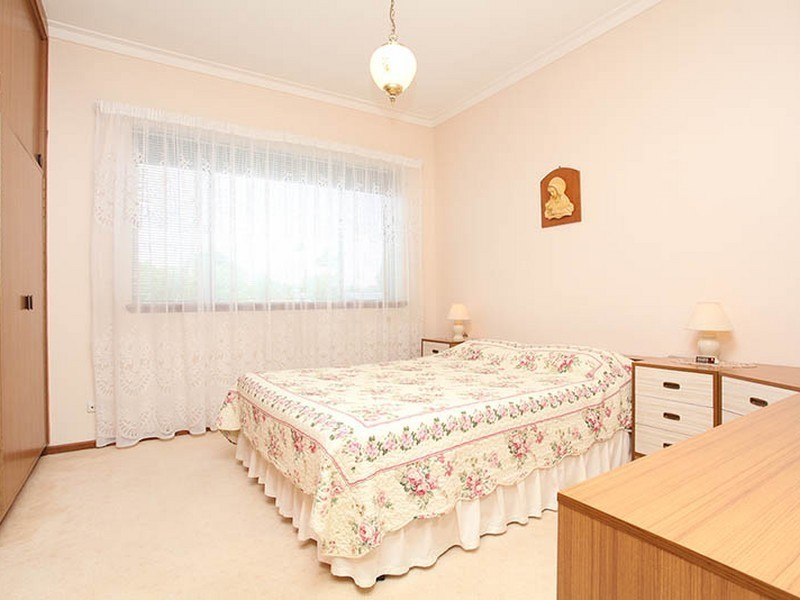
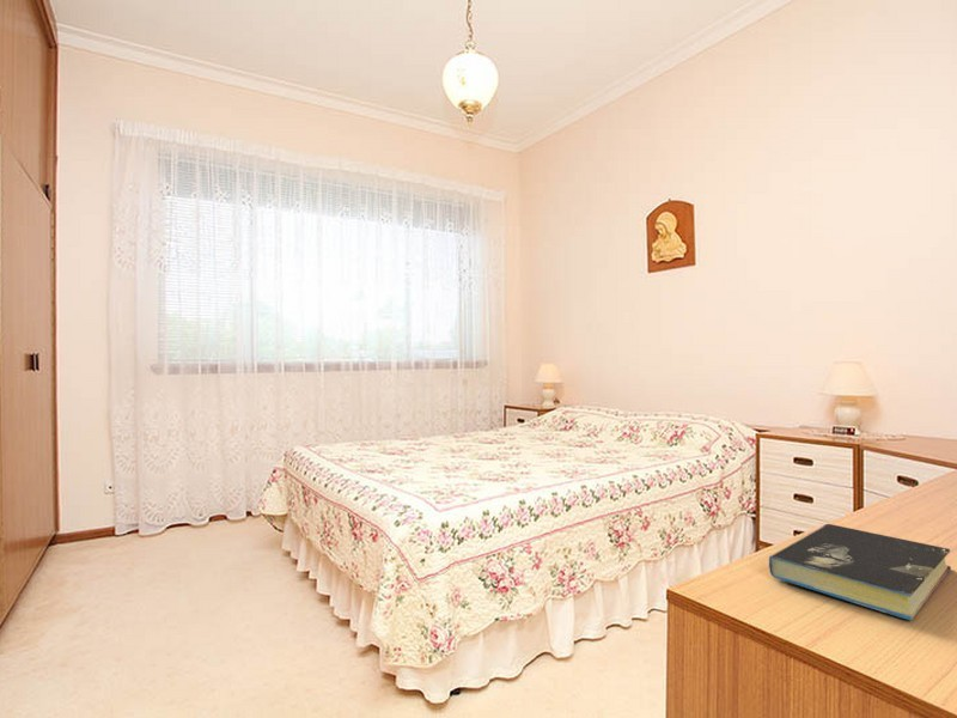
+ book (860, 561)
